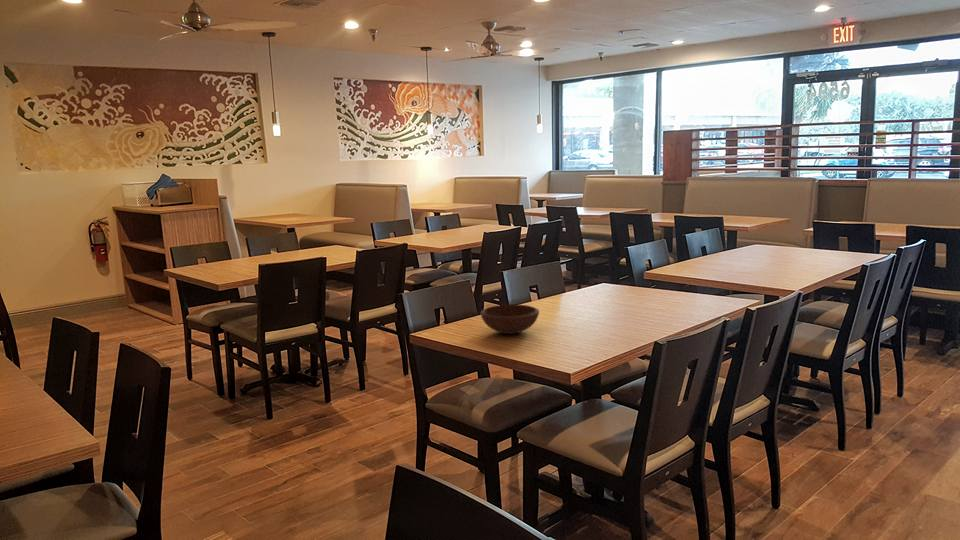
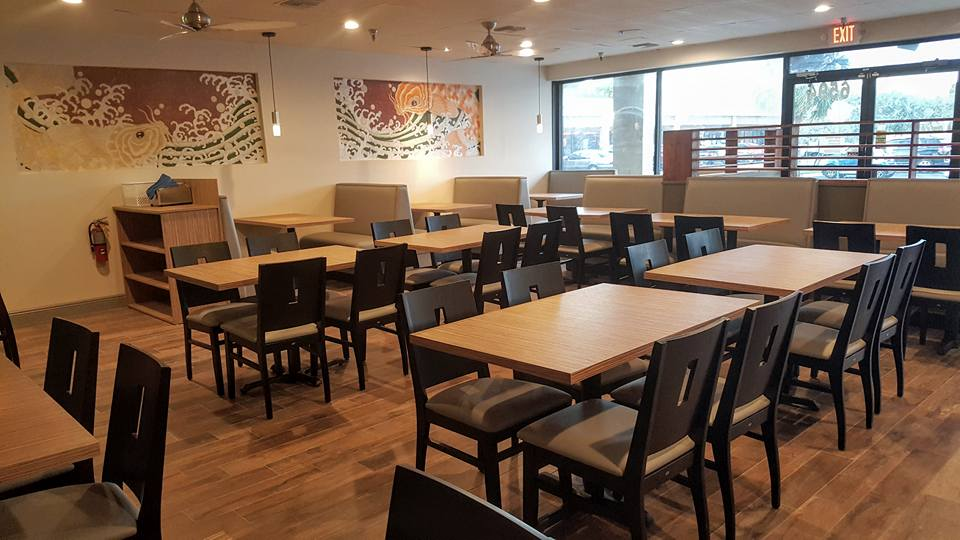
- bowl (510, 321)
